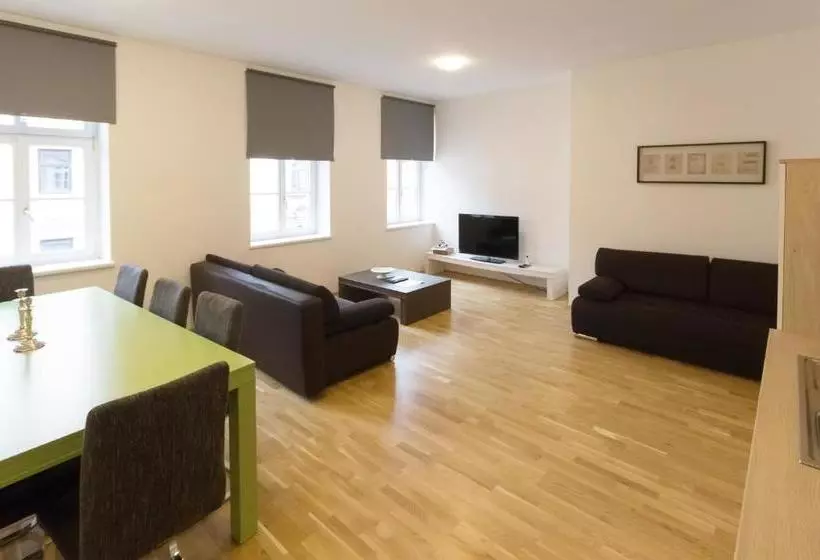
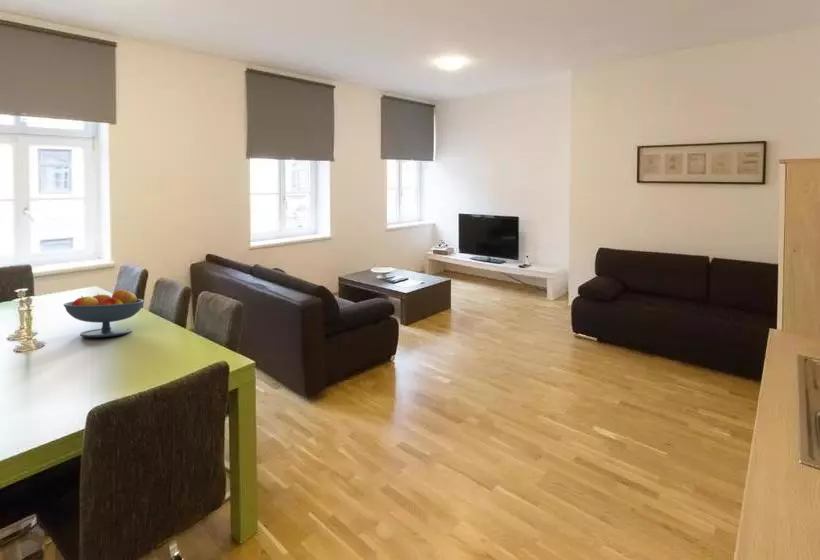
+ fruit bowl (105, 312)
